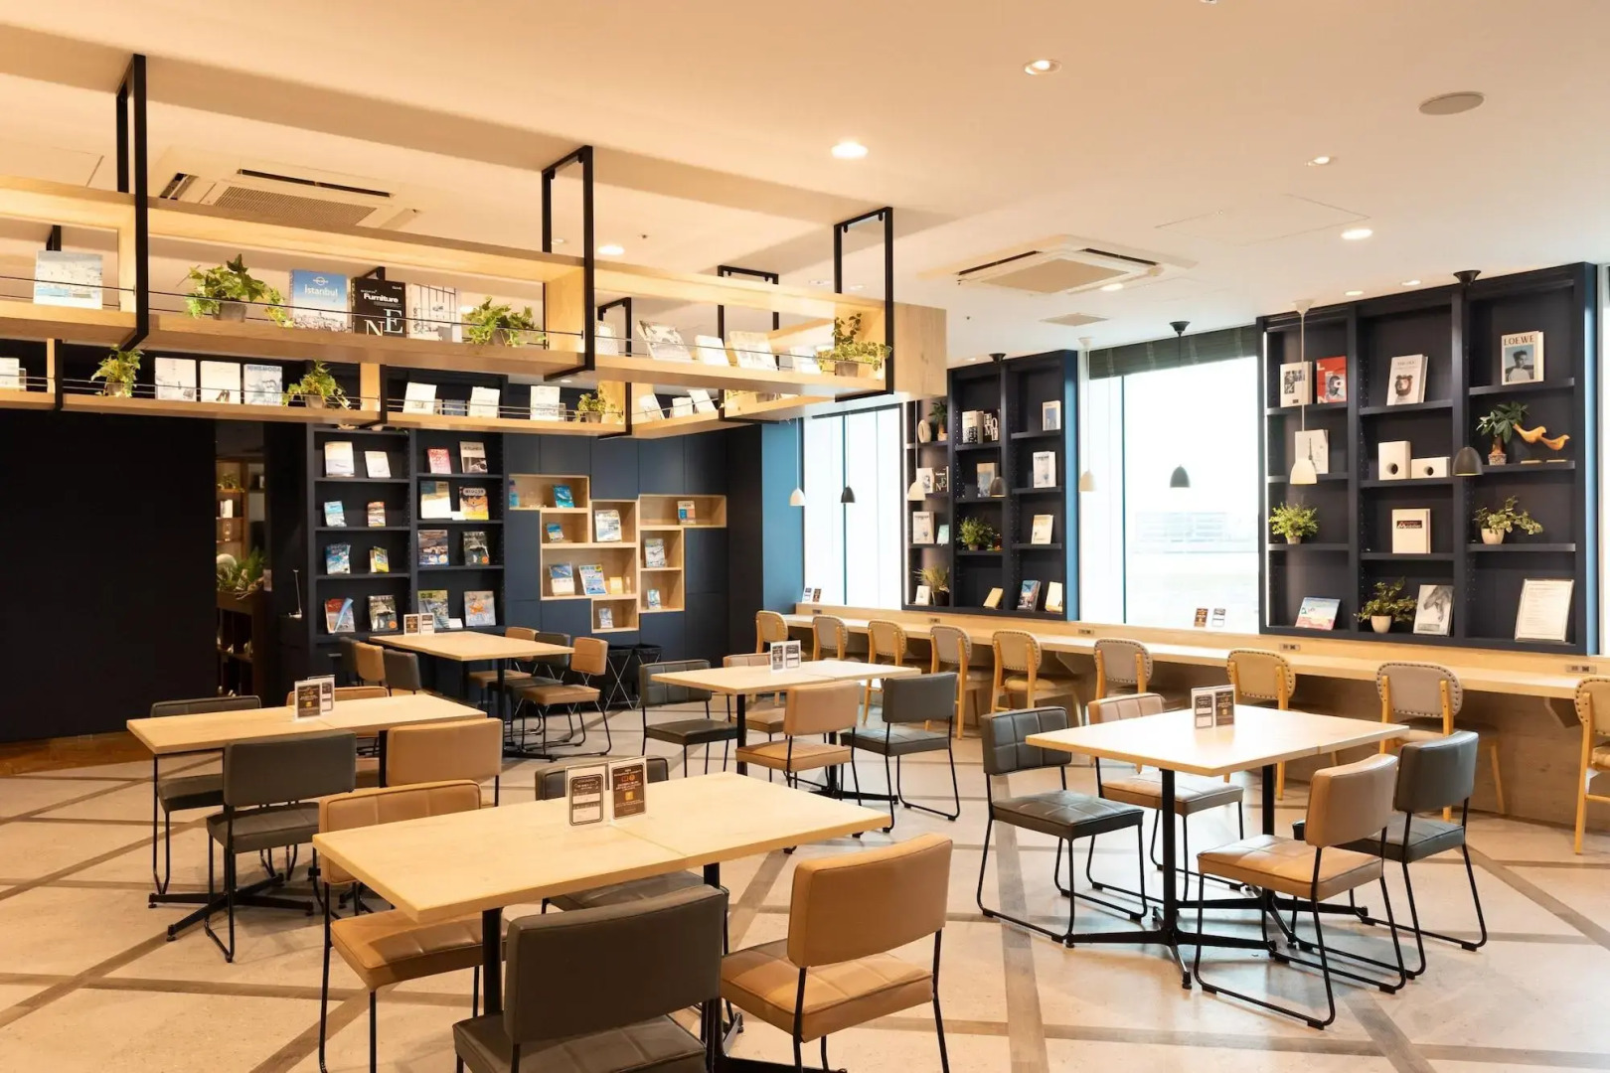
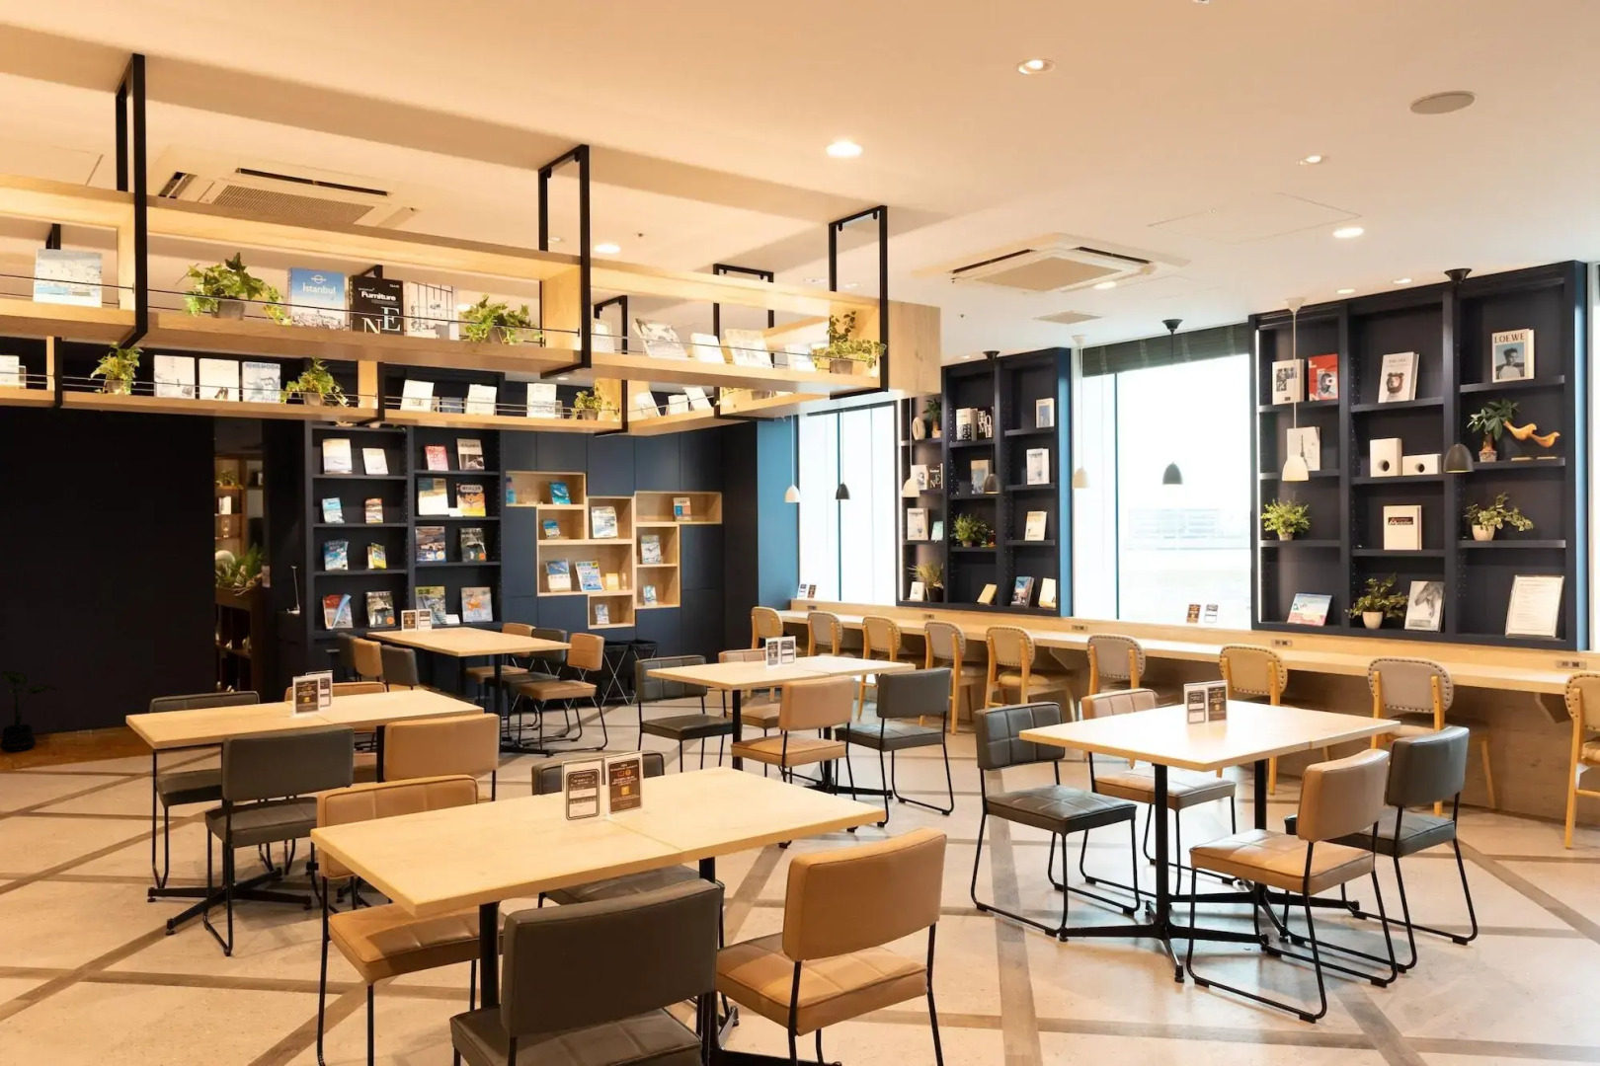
+ potted plant (21, 708)
